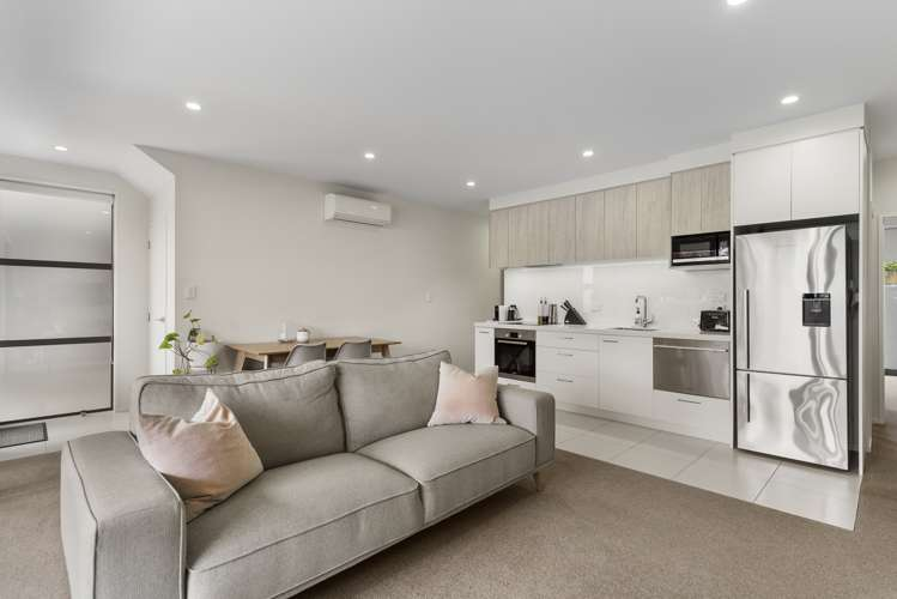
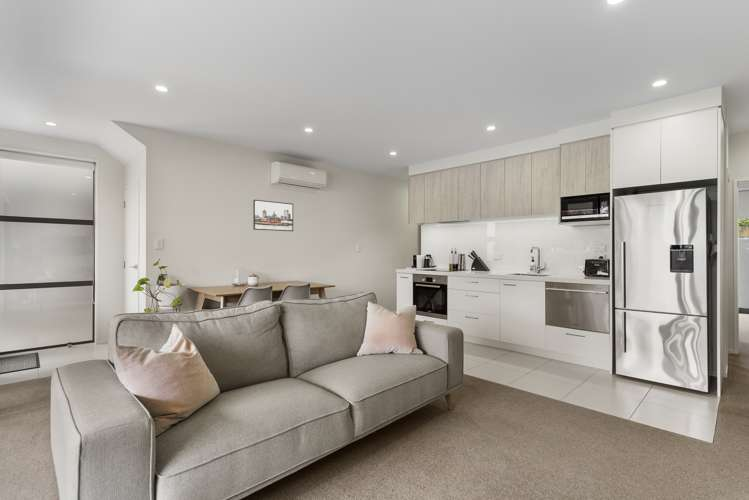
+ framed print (274, 216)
